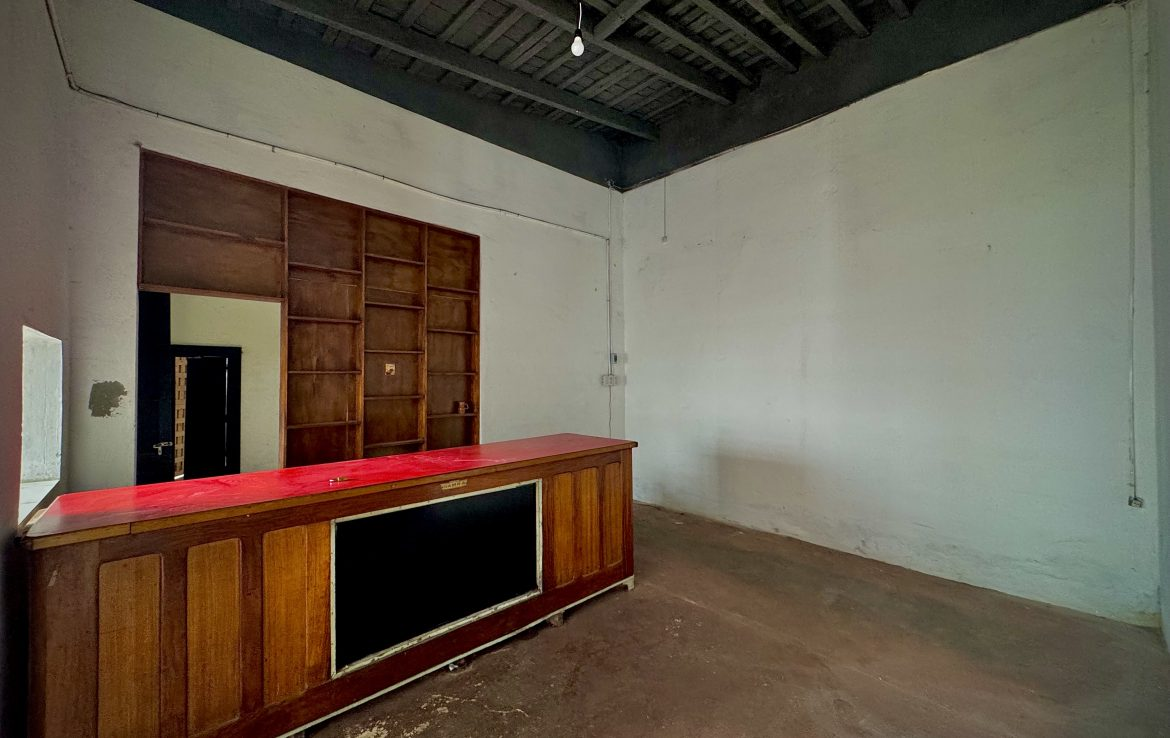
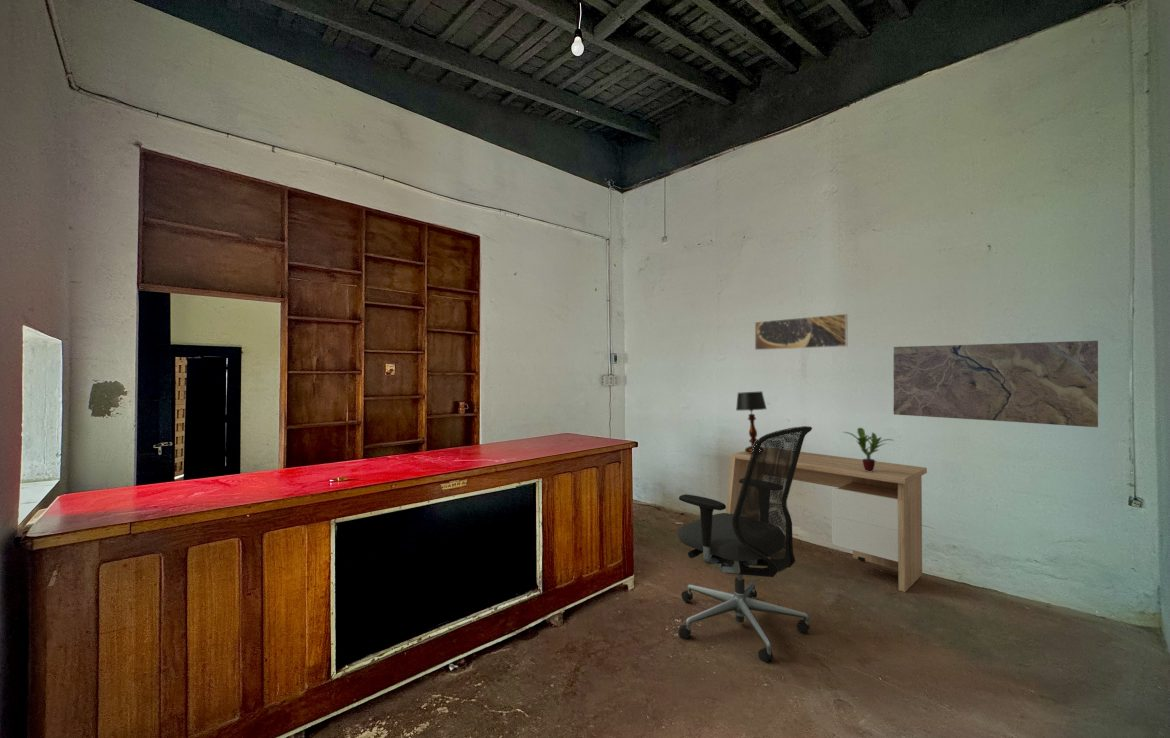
+ table lamp (753, 422)
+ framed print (797, 333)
+ desk (832, 508)
+ potted plant (867, 450)
+ map (983, 382)
+ office chair (732, 521)
